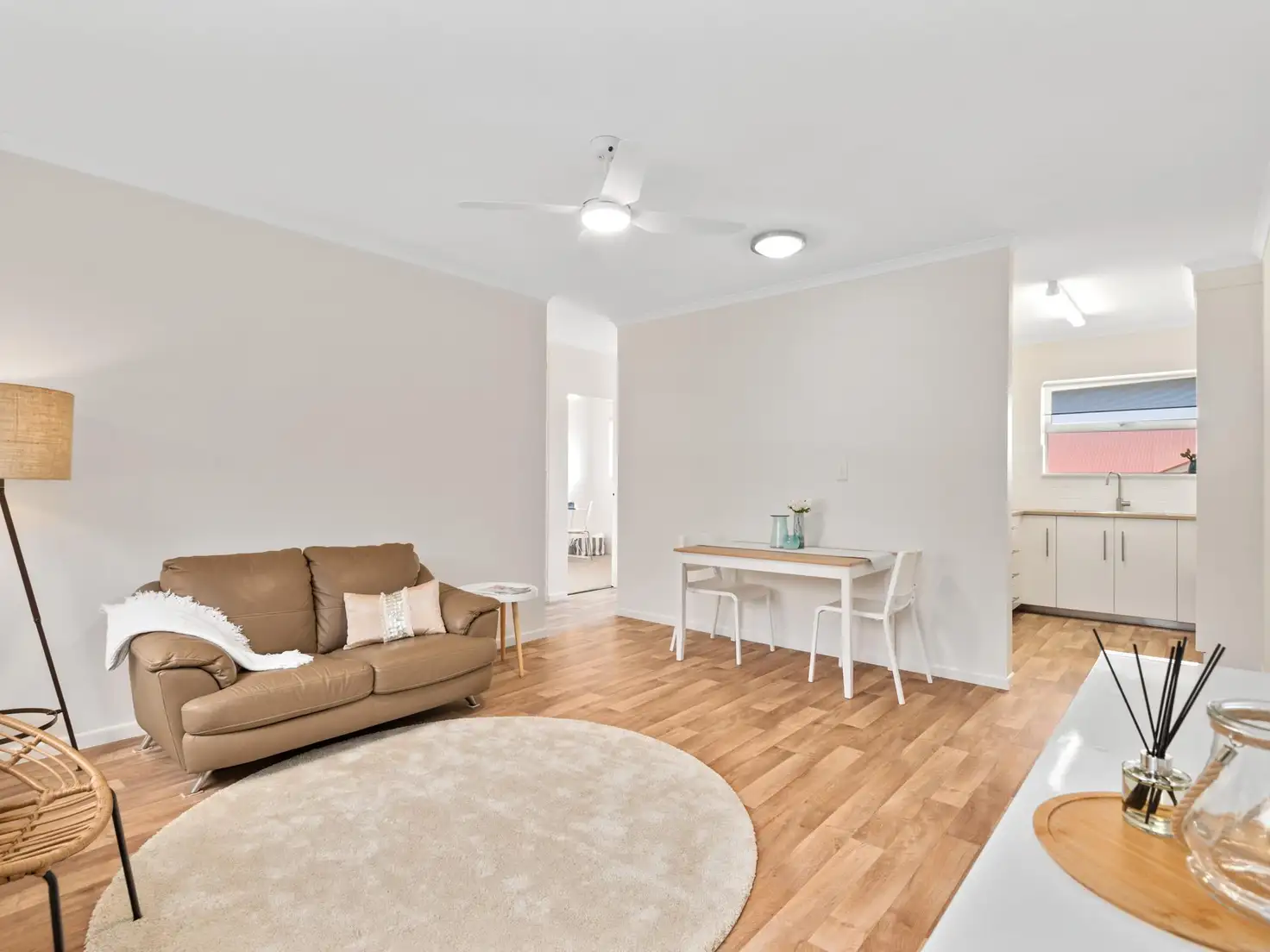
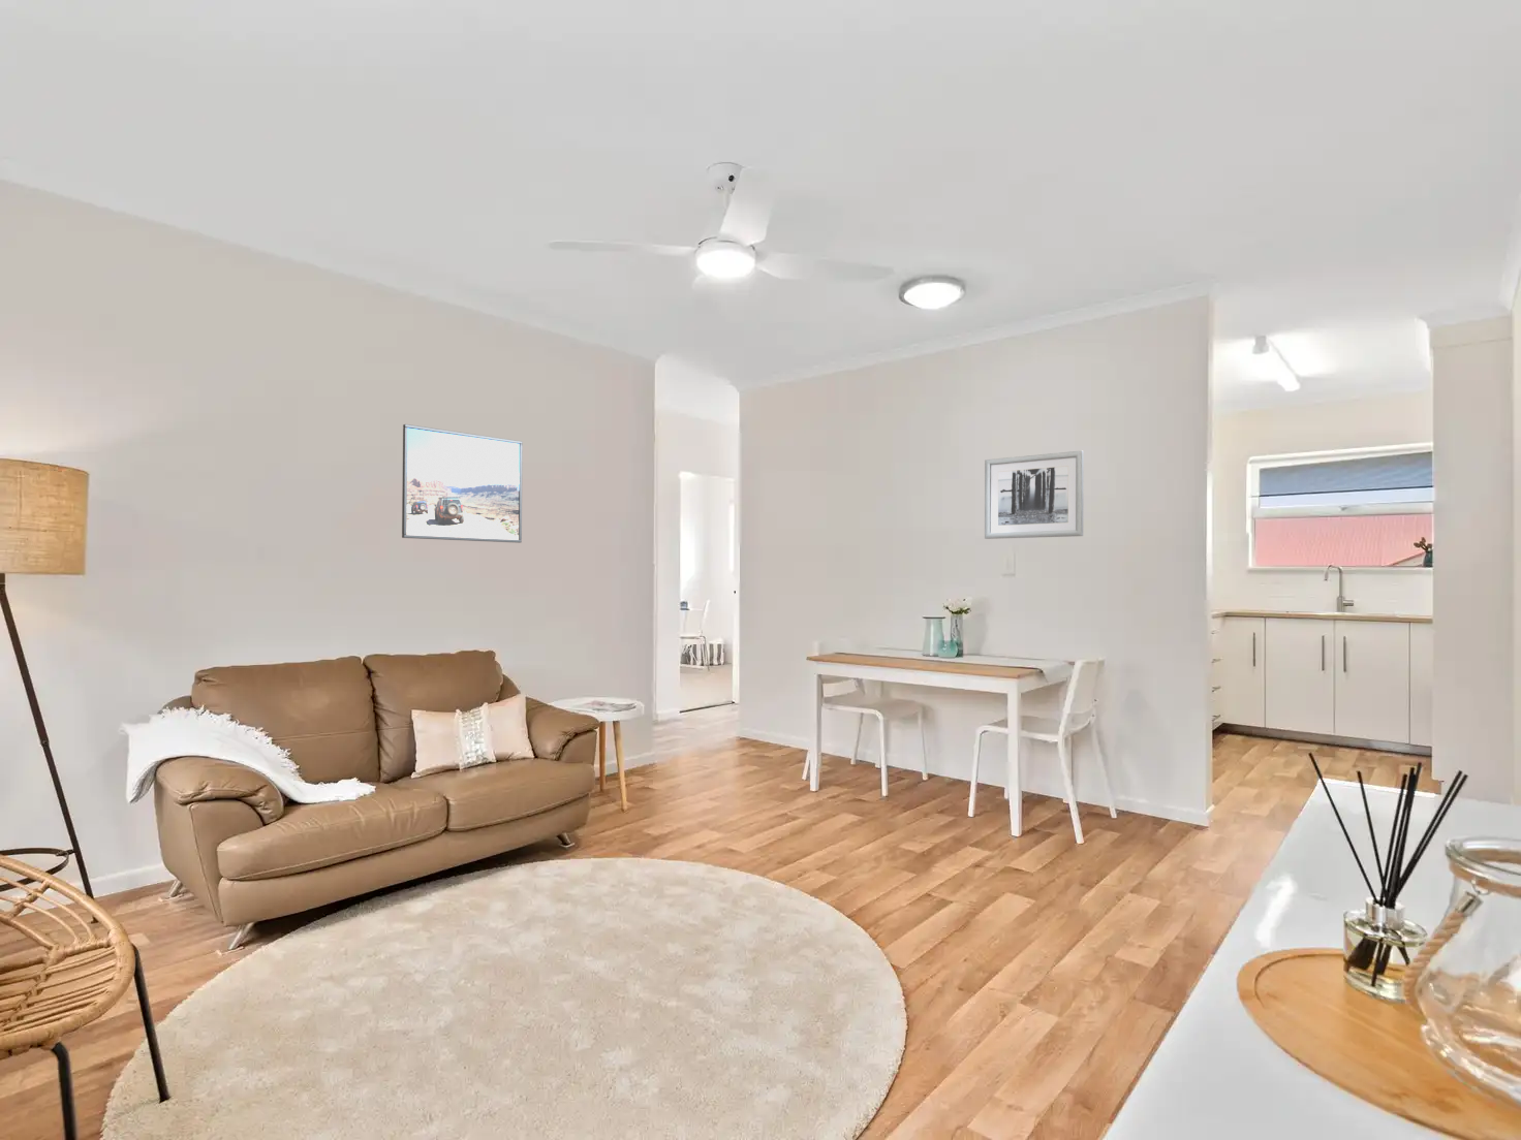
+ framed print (465, 486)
+ wall art (1031, 496)
